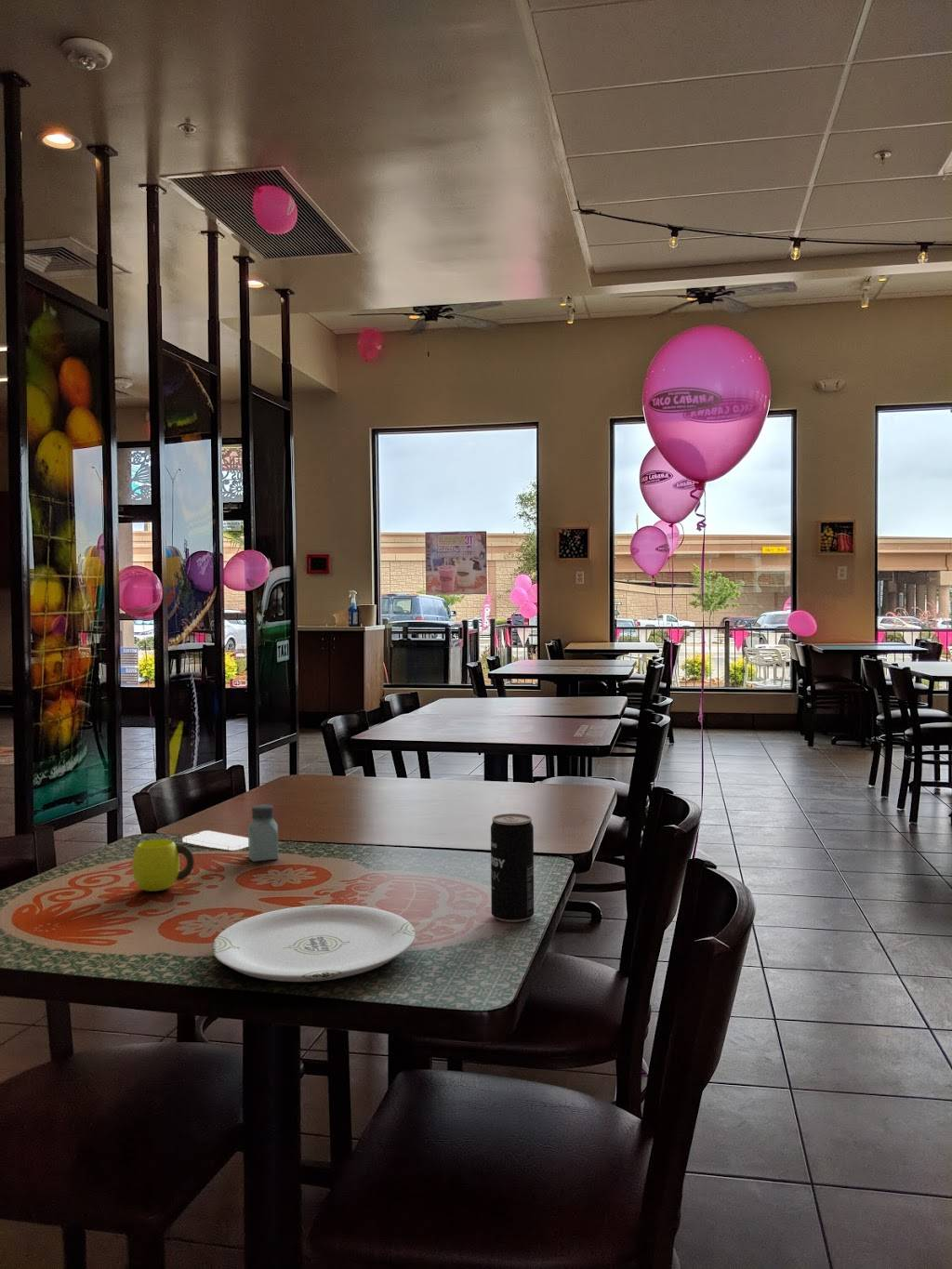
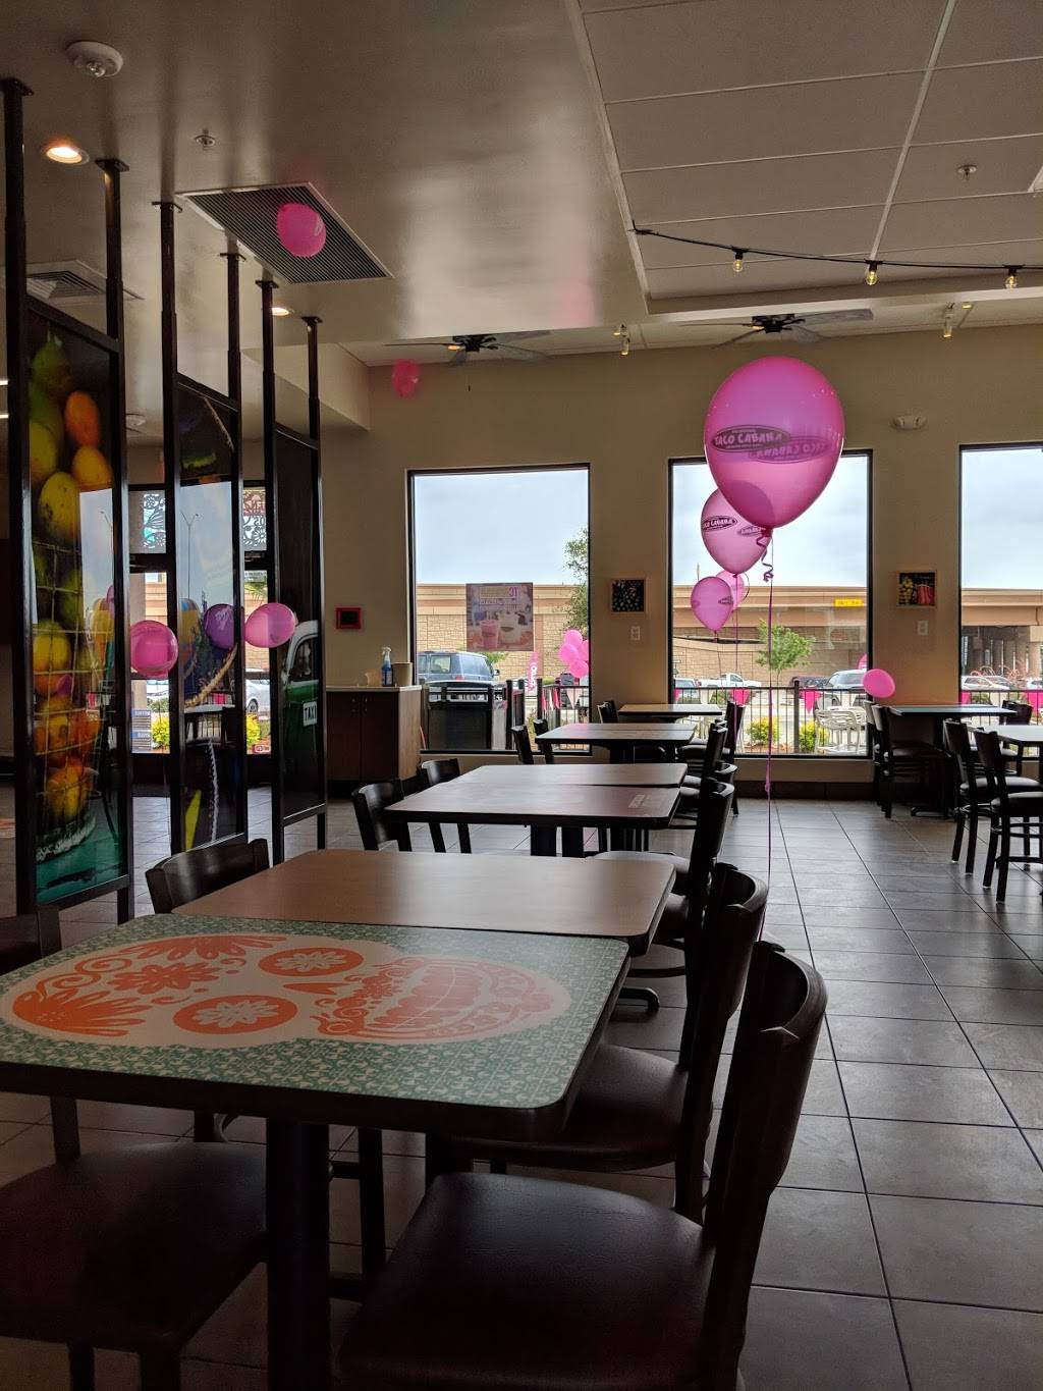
- plate (315, 945)
- saltshaker (263, 832)
- cup (163, 865)
- beverage can (512, 866)
- smartphone (219, 840)
